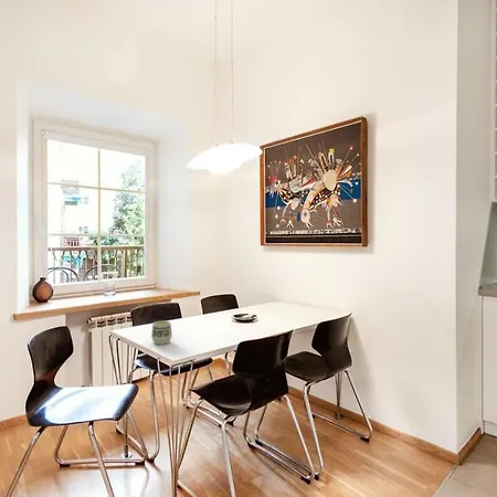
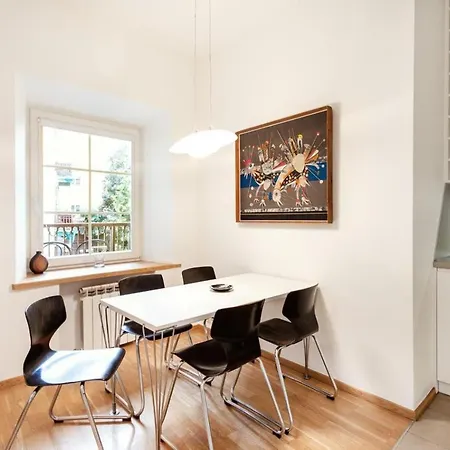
- cup (161, 332)
